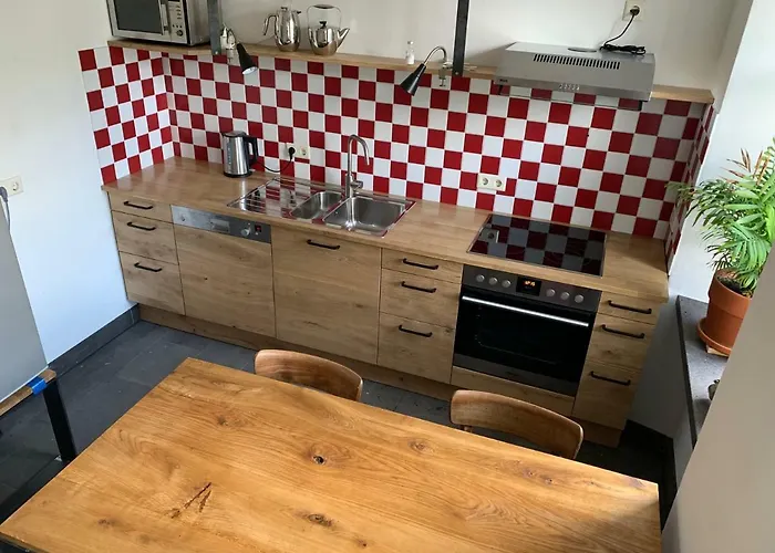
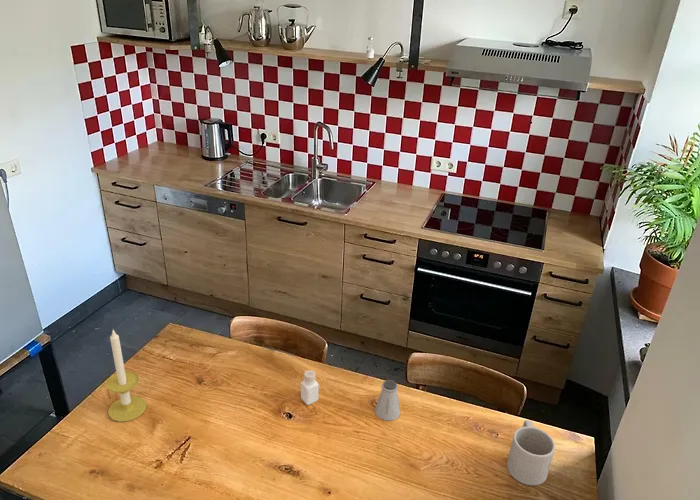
+ candle (120, 370)
+ saltshaker (388, 397)
+ pepper shaker (309, 386)
+ mug (529, 448)
